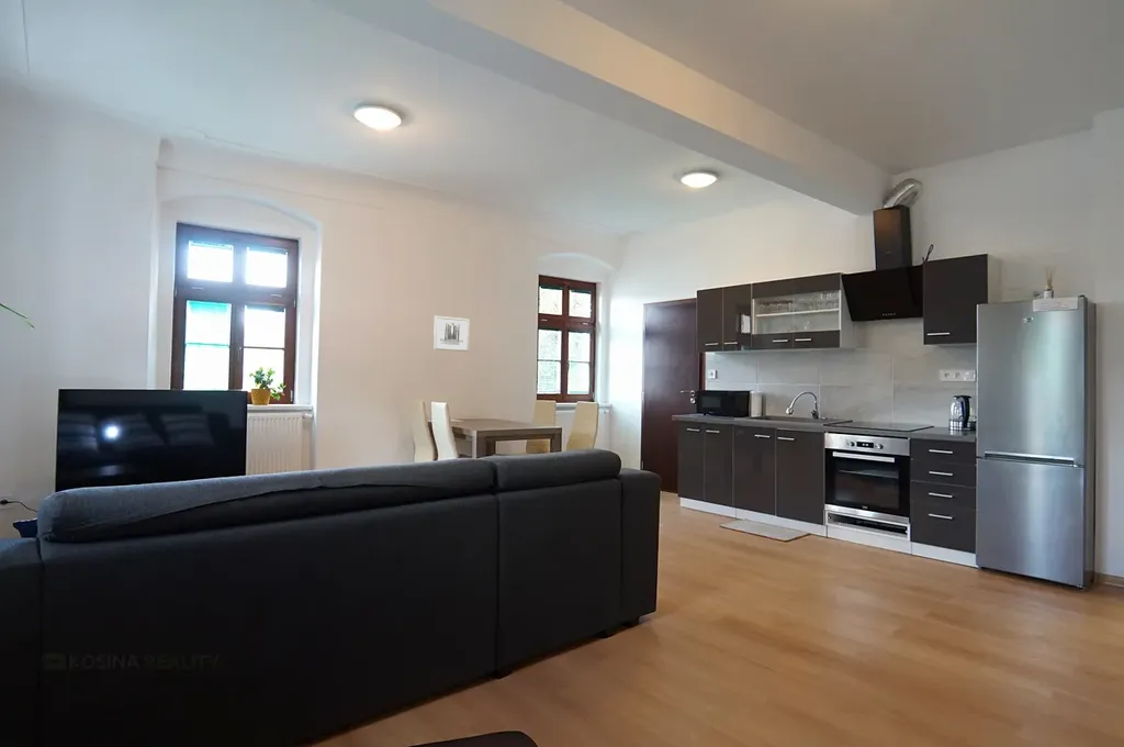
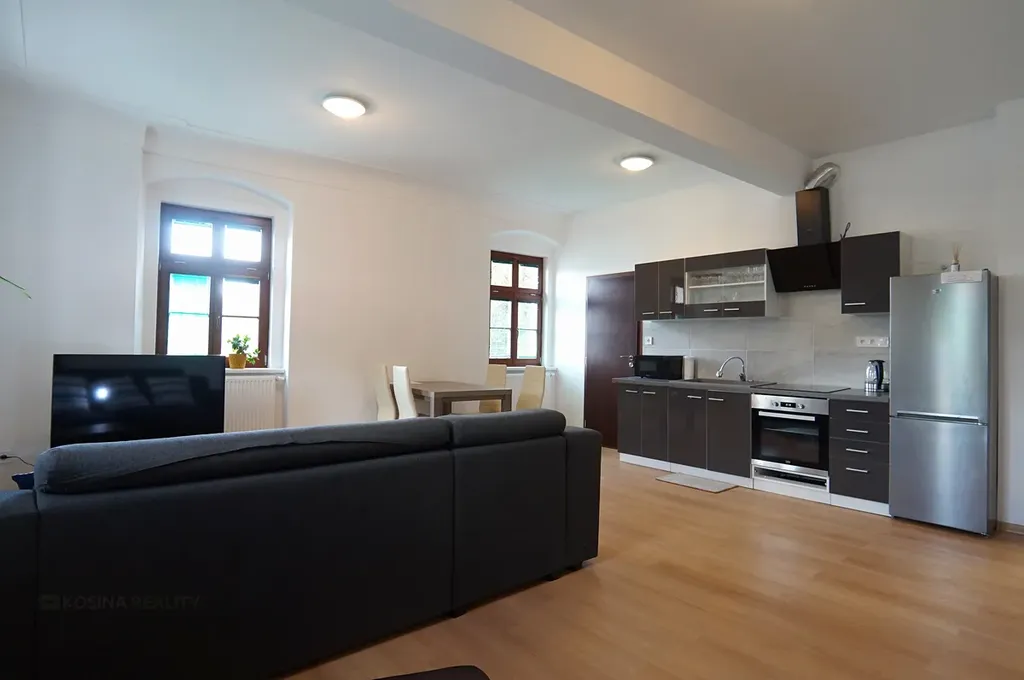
- wall art (451, 334)
